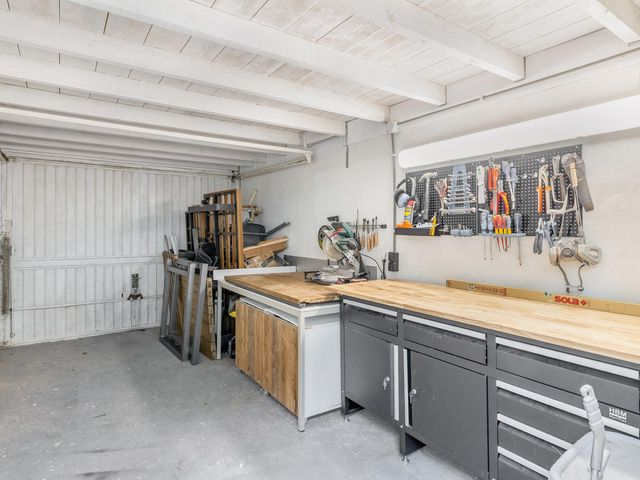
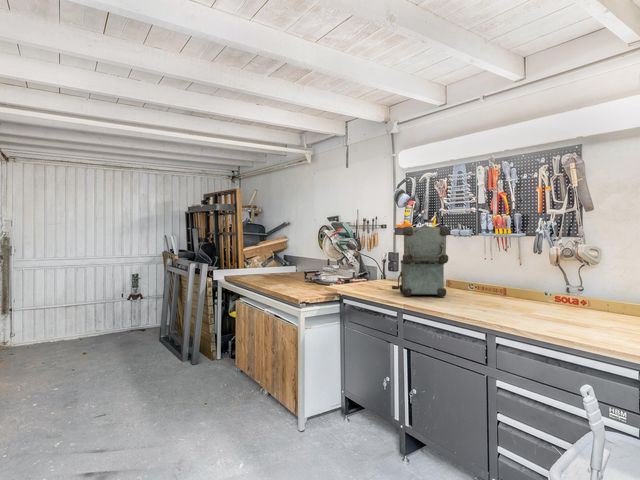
+ toolbox (418, 260)
